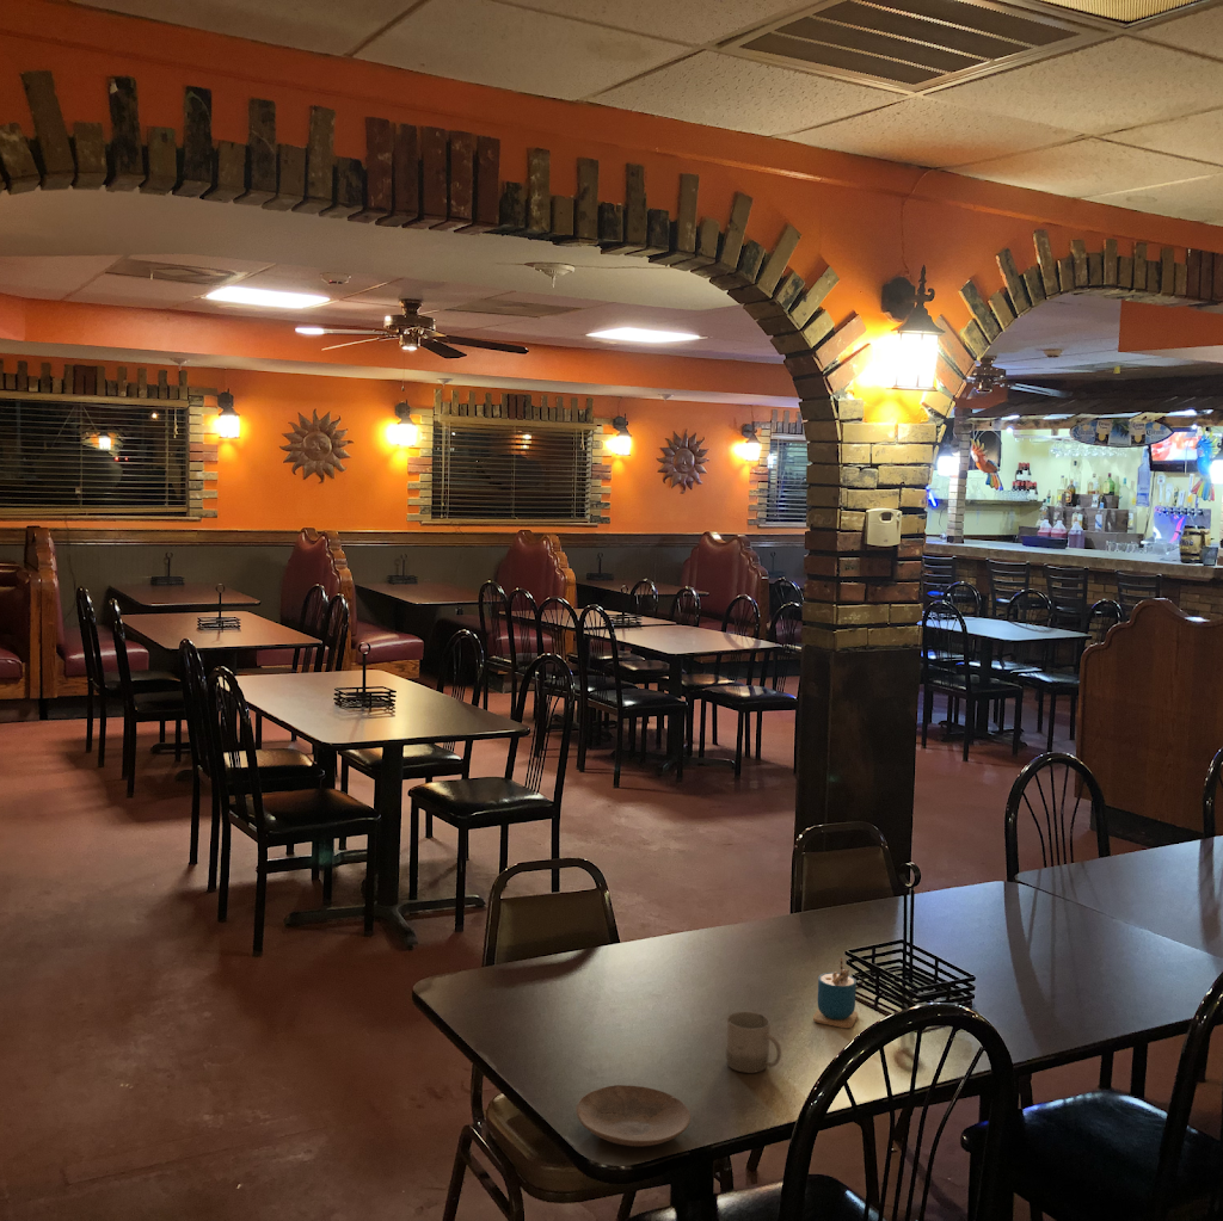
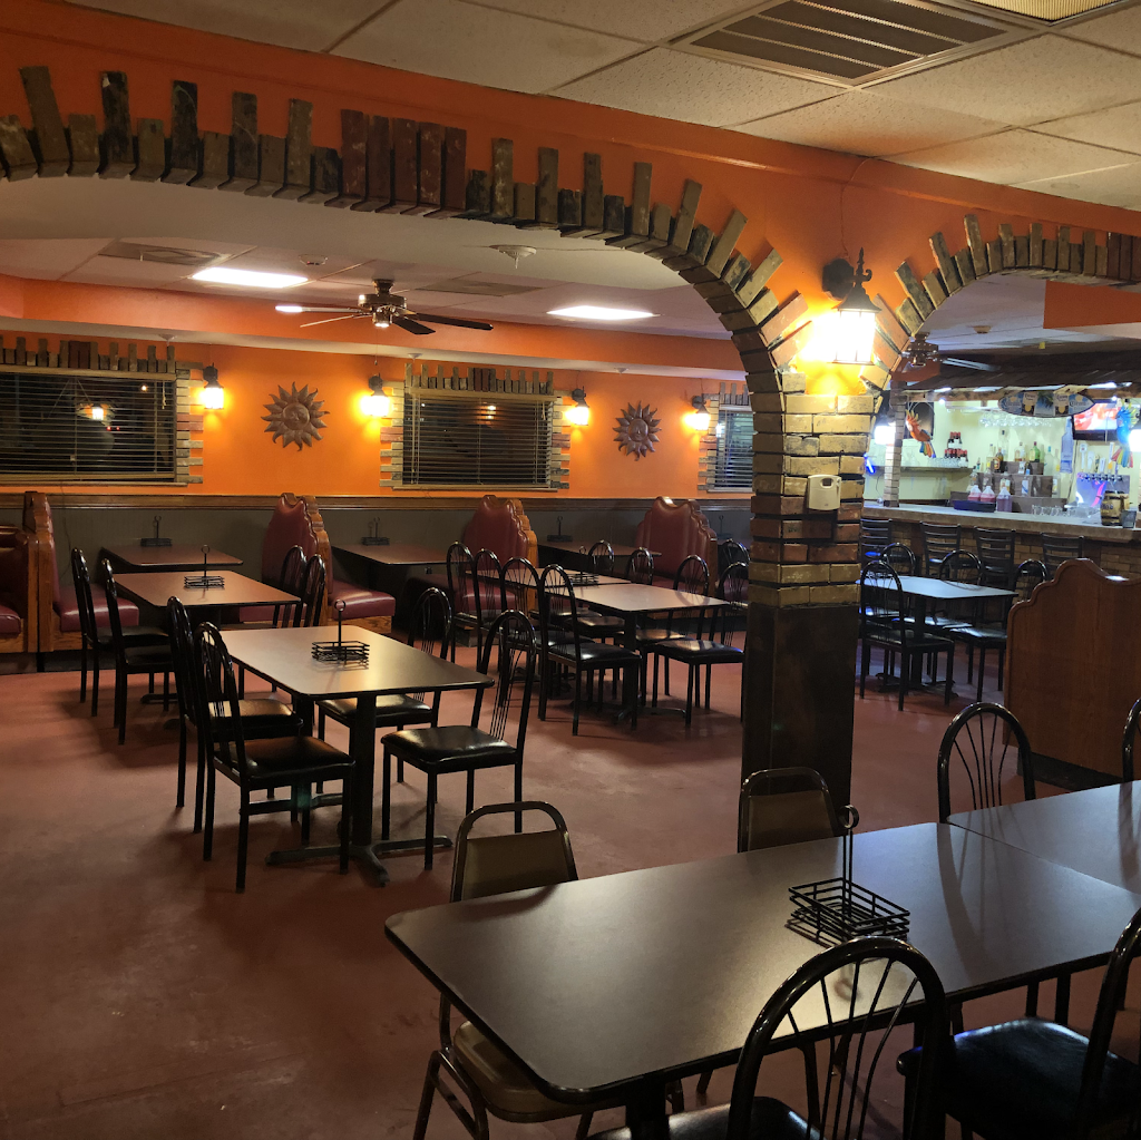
- cup (836, 985)
- cup (755, 1044)
- plate (632, 1120)
